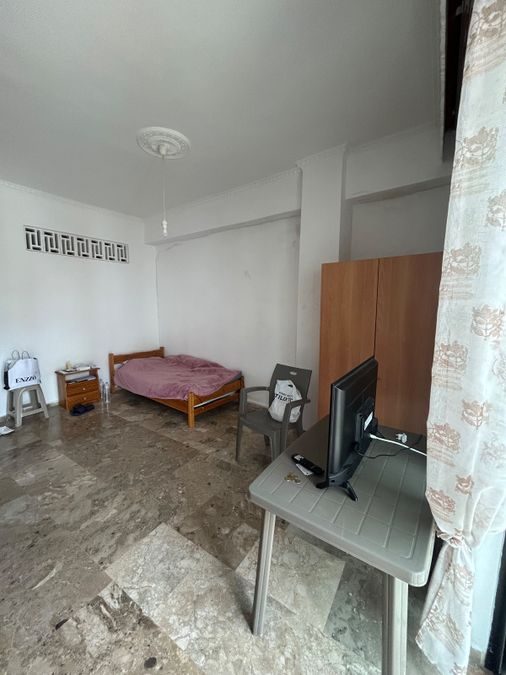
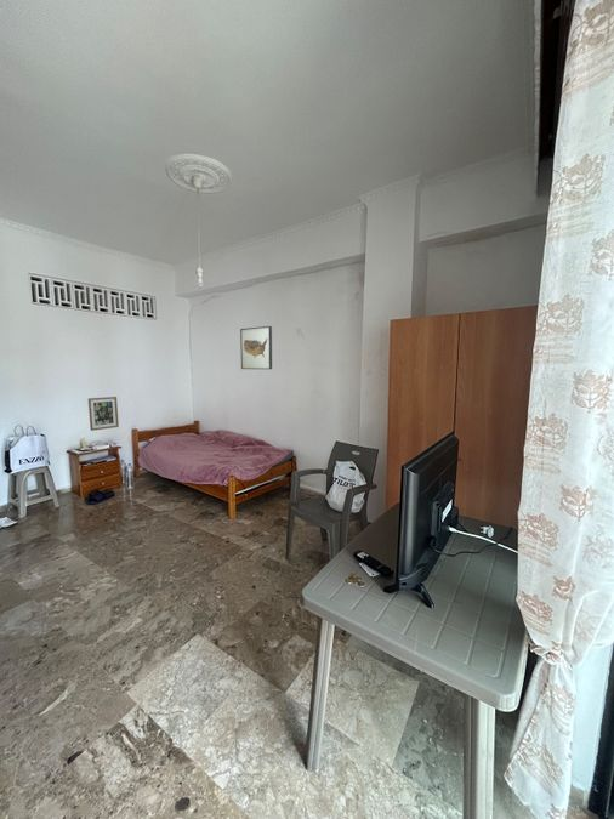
+ wall art (255, 348)
+ wall art (103, 413)
